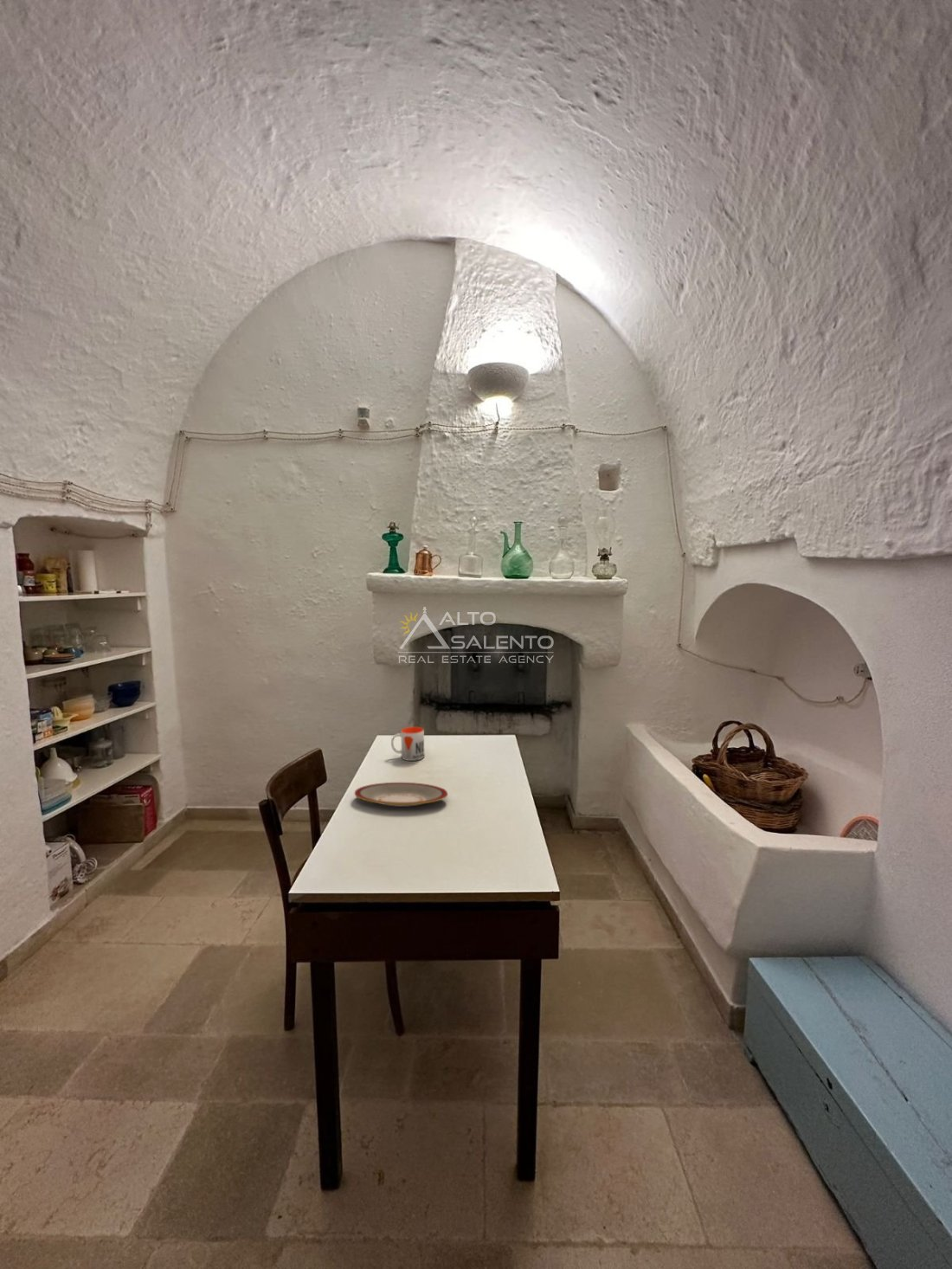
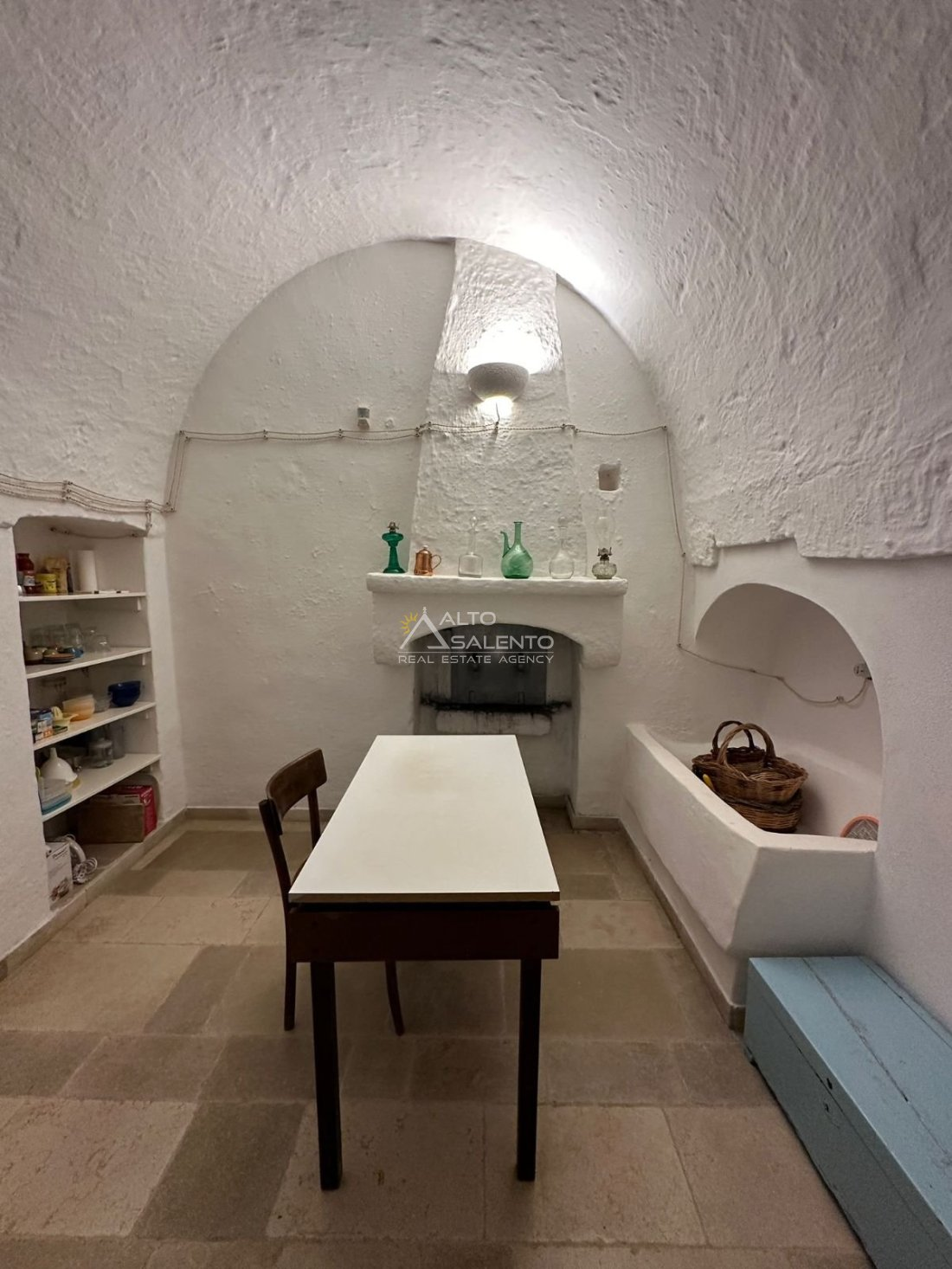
- plate (401, 796)
- mug (408, 744)
